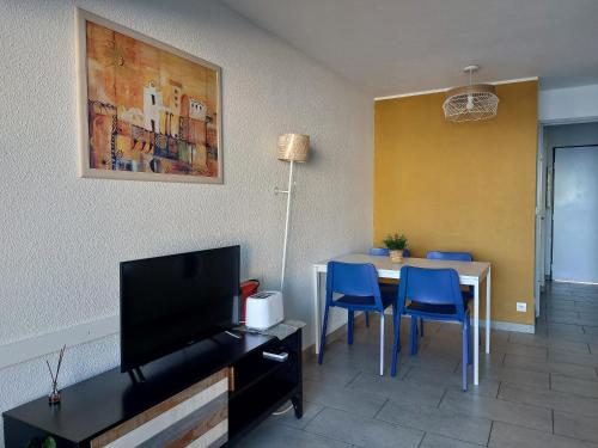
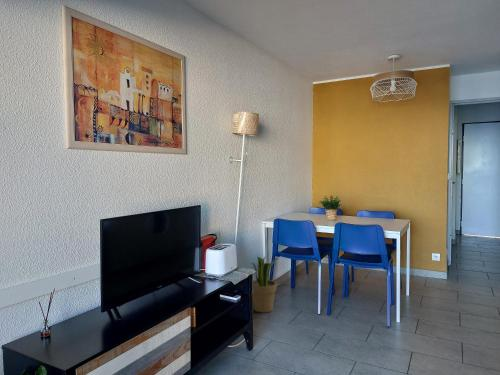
+ potted plant (265, 282)
